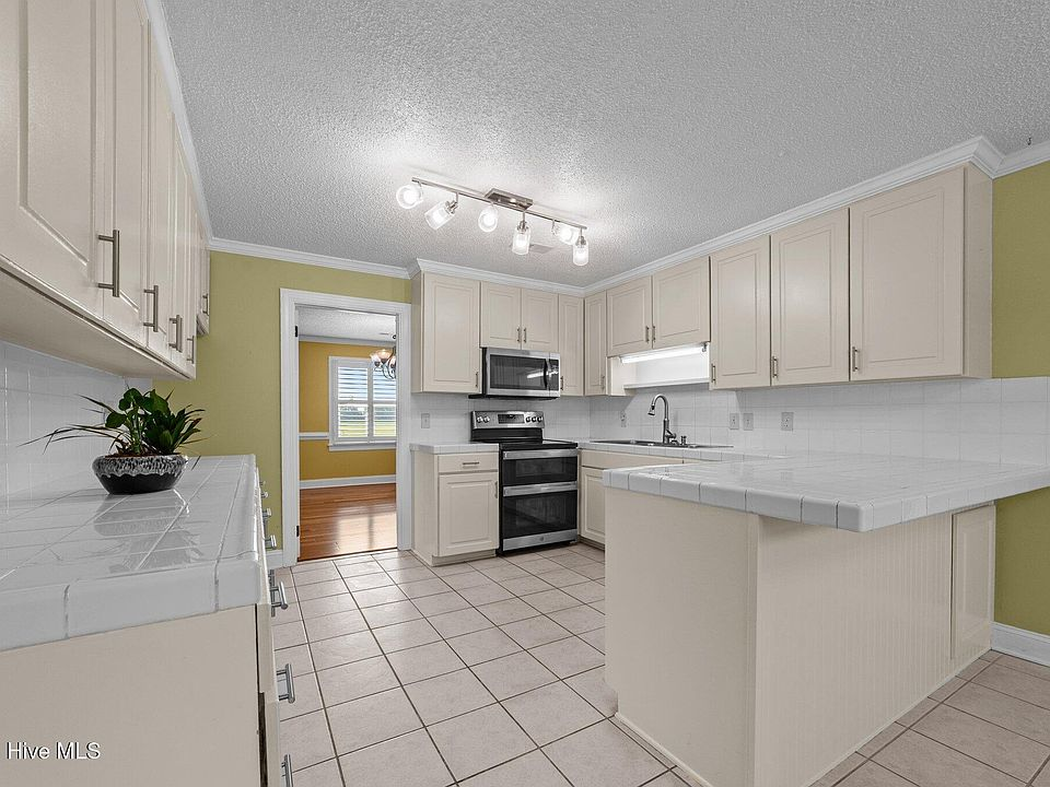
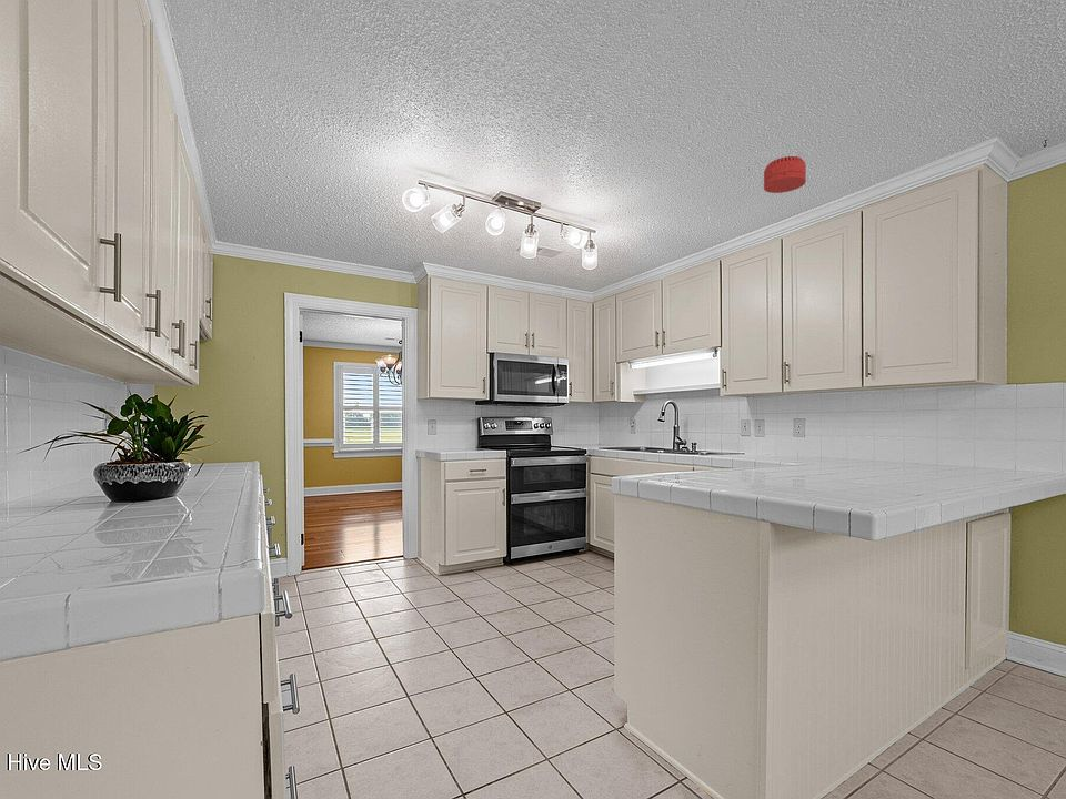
+ smoke detector (784, 173)
